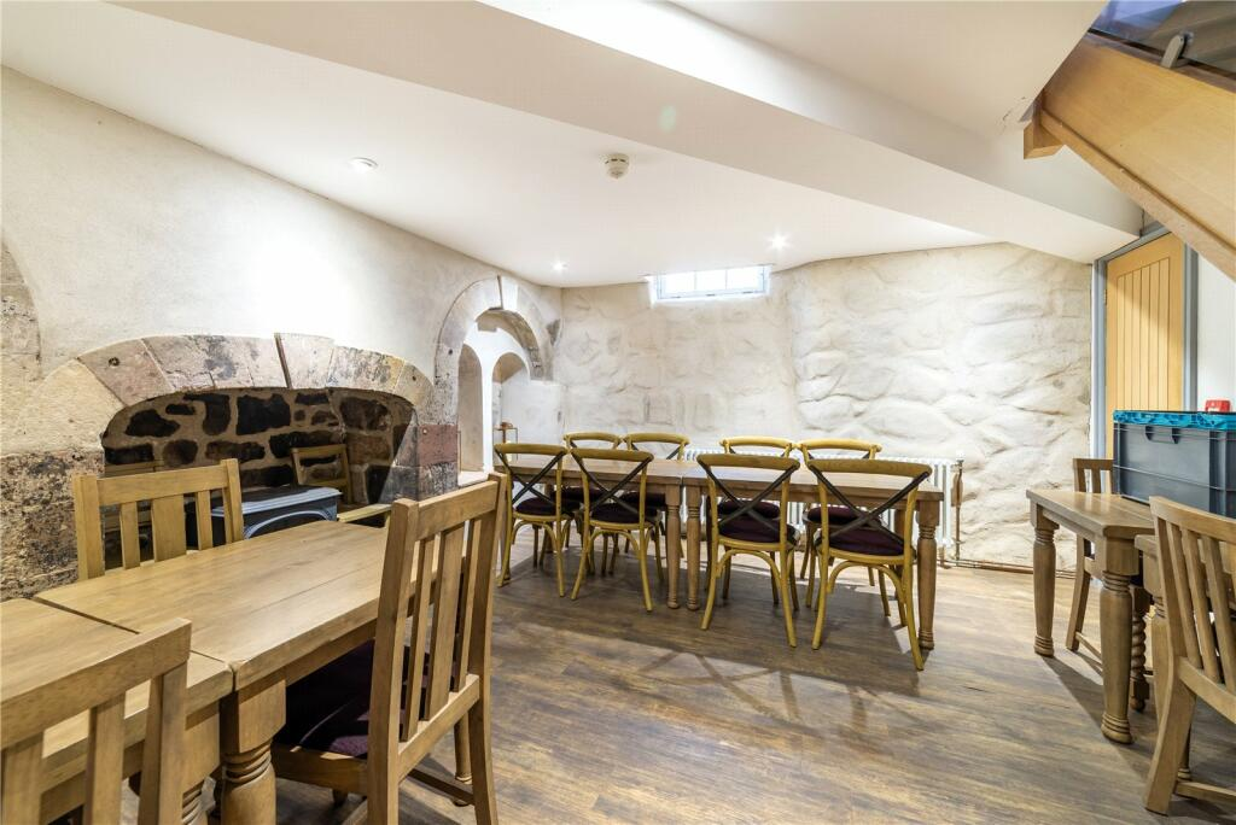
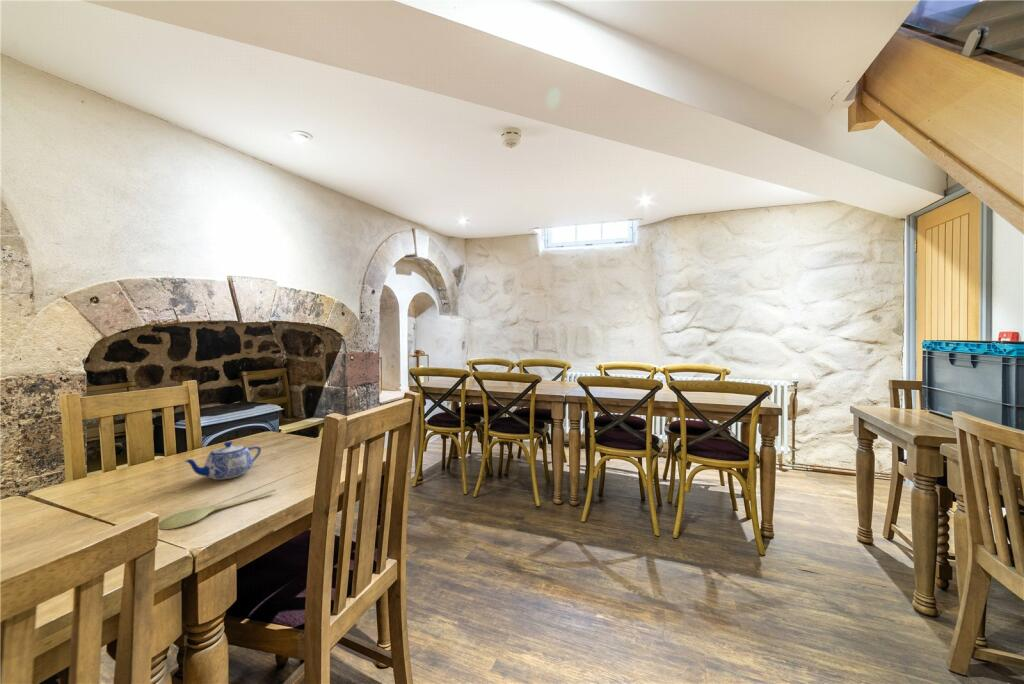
+ spoon (222, 505)
+ teapot (224, 459)
